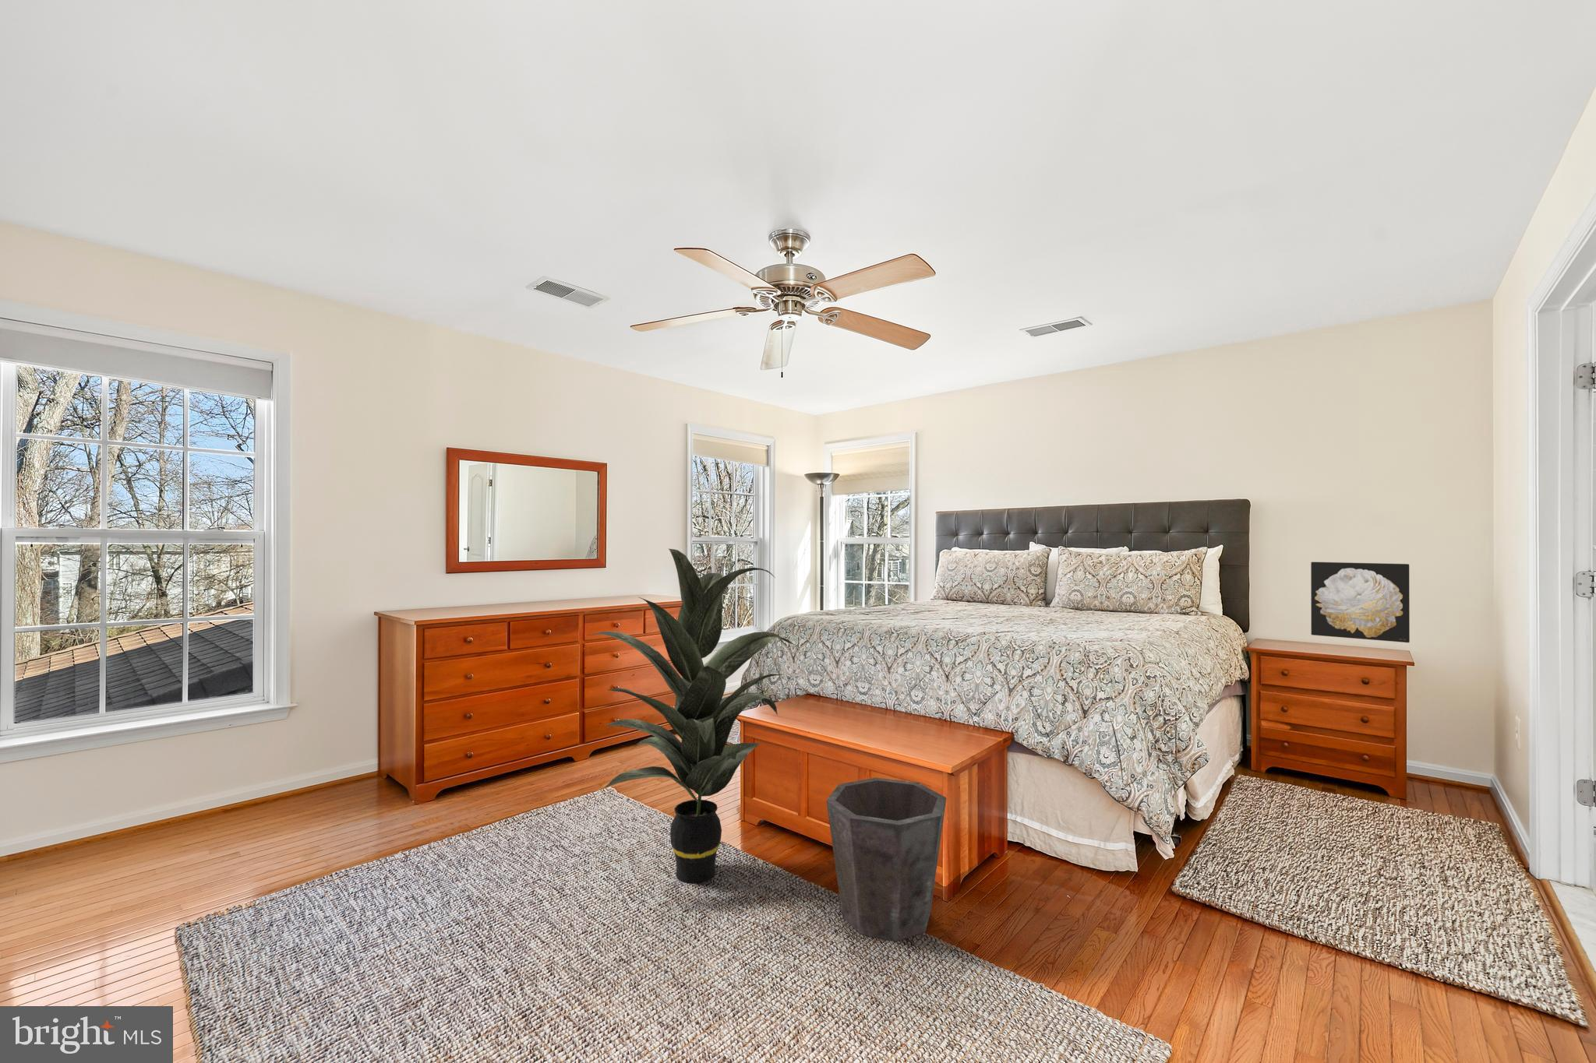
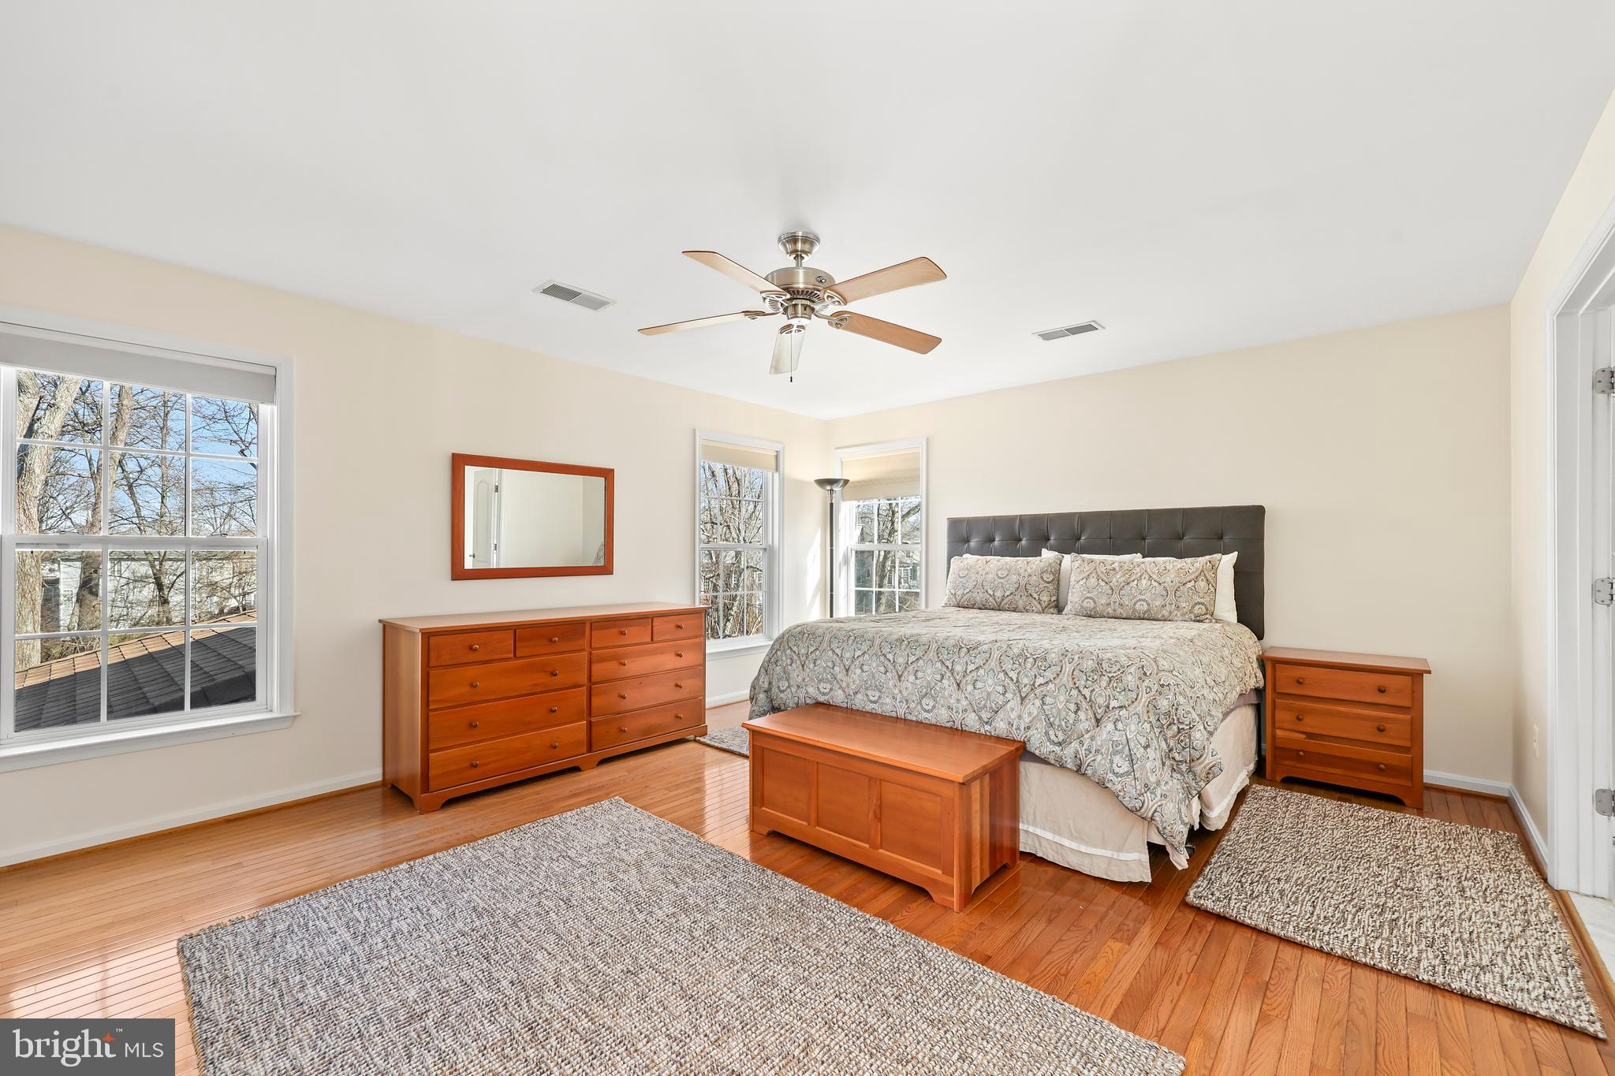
- waste bin (886, 857)
- wall art (1359, 600)
- indoor plant (695, 708)
